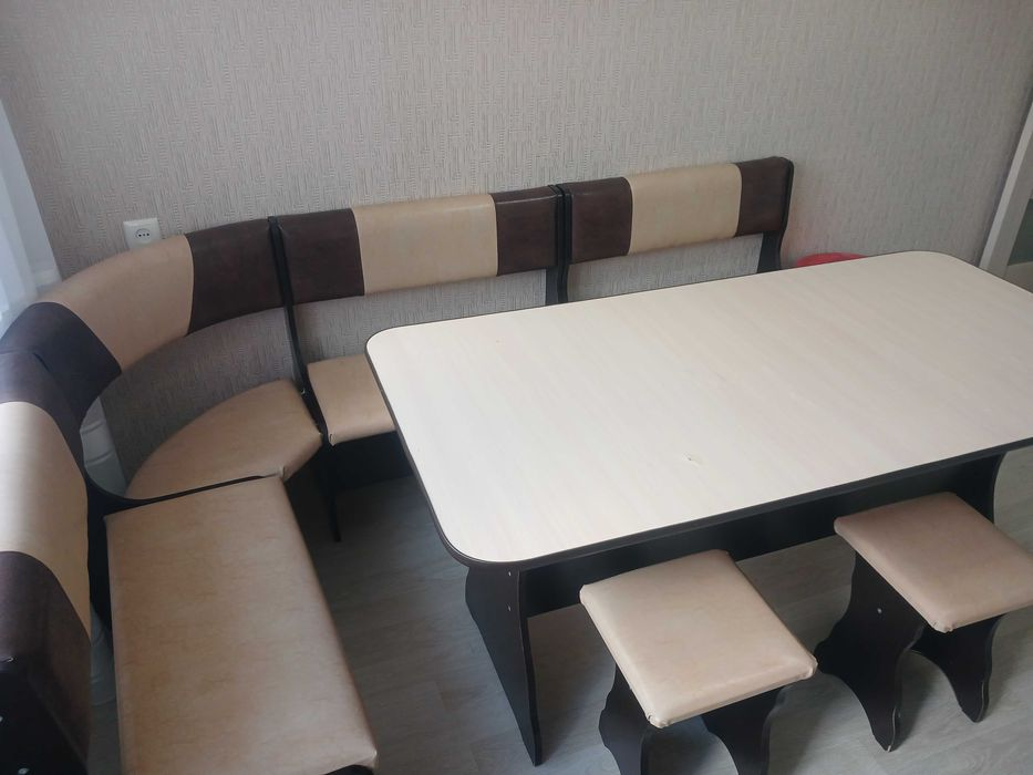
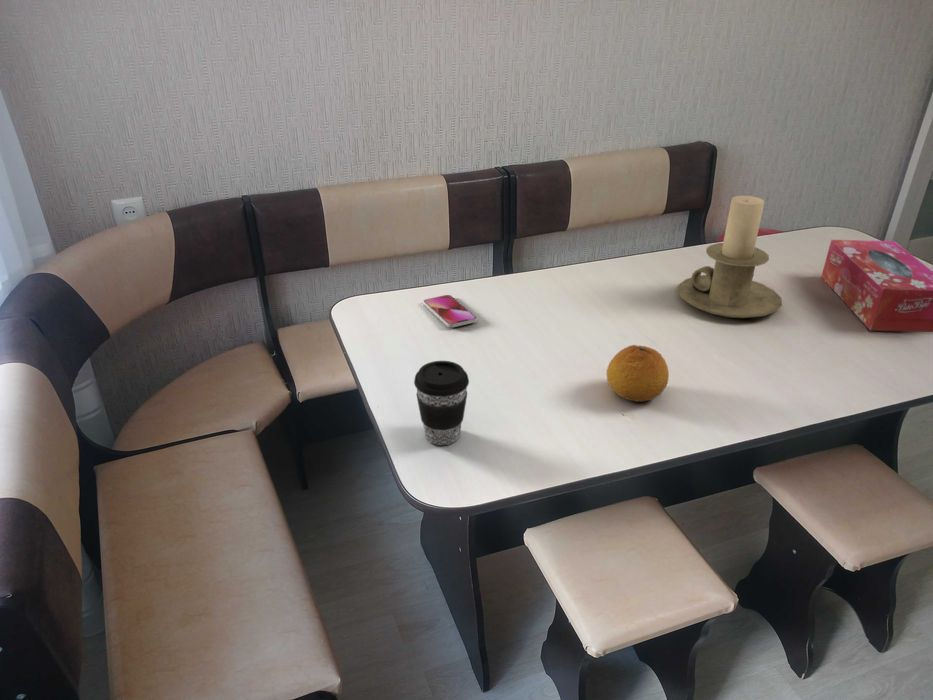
+ candle holder (737, 251)
+ smartphone (449, 310)
+ tissue box (882, 283)
+ coffee cup (441, 404)
+ fruit (638, 370)
